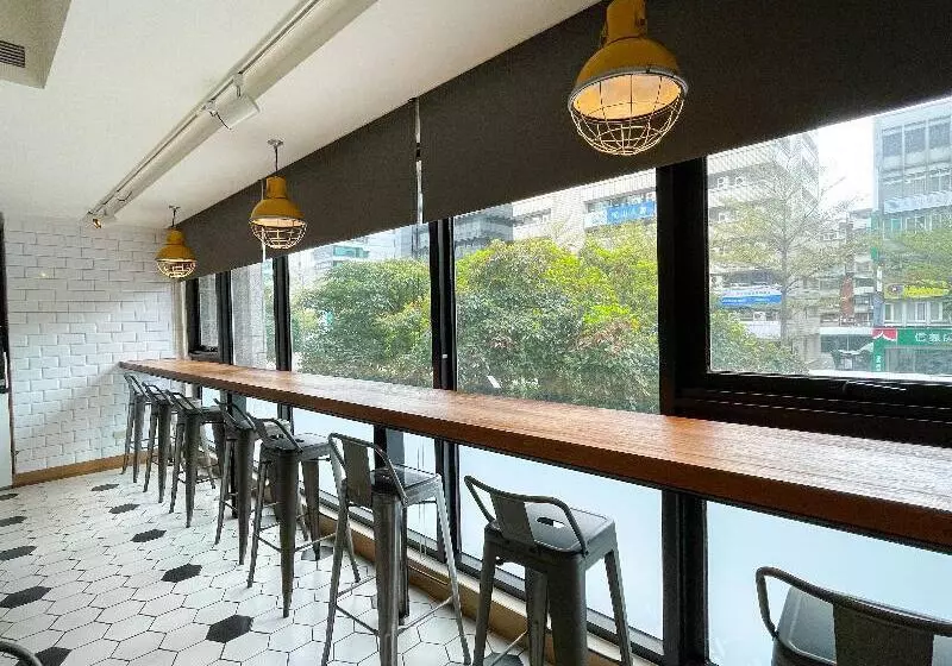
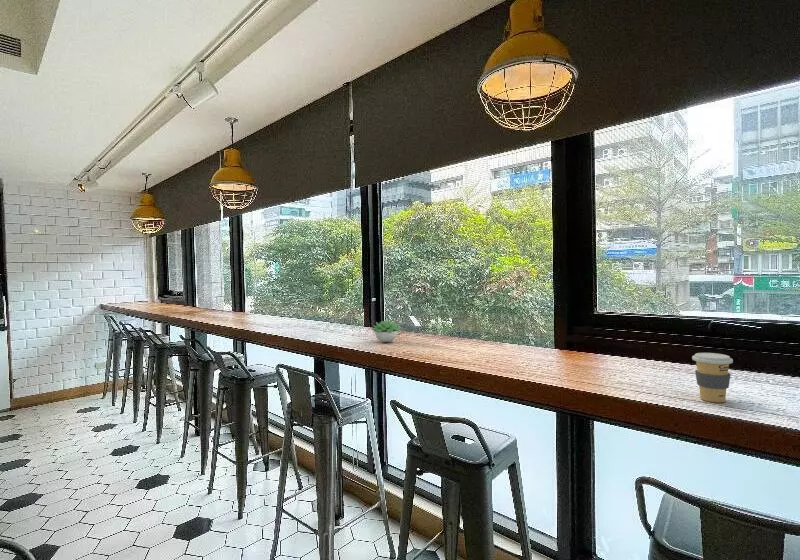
+ coffee cup (712, 377)
+ succulent plant (386, 331)
